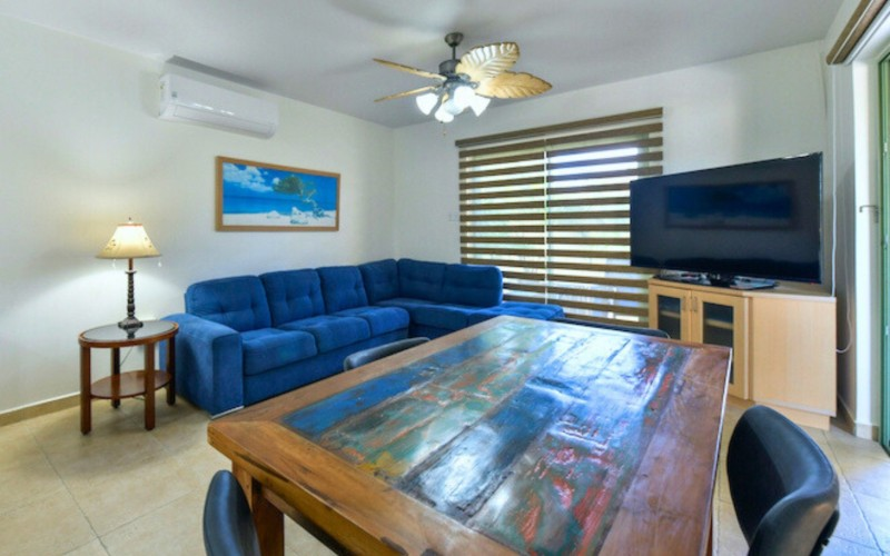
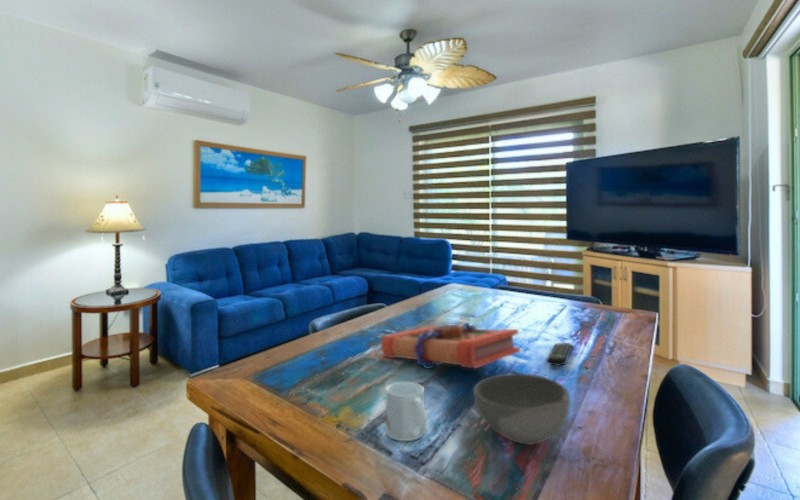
+ bowl (519, 410)
+ book (448, 343)
+ remote control (560, 353)
+ mug (409, 413)
